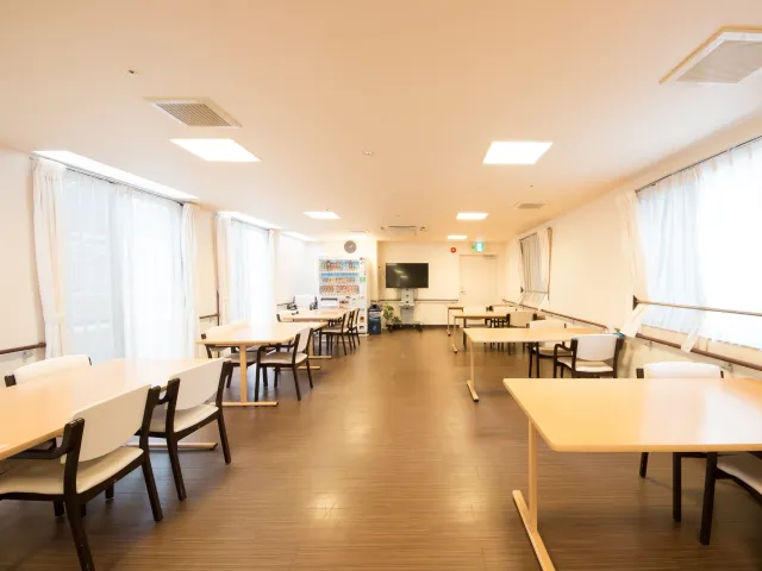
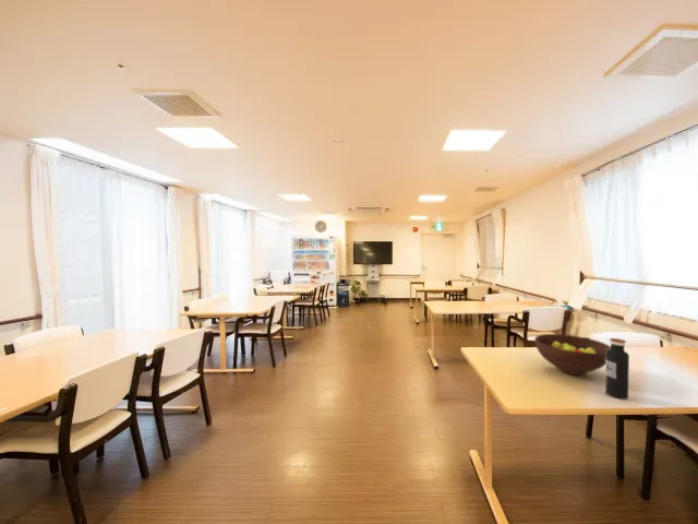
+ fruit bowl (570, 356)
+ water bottle (616, 367)
